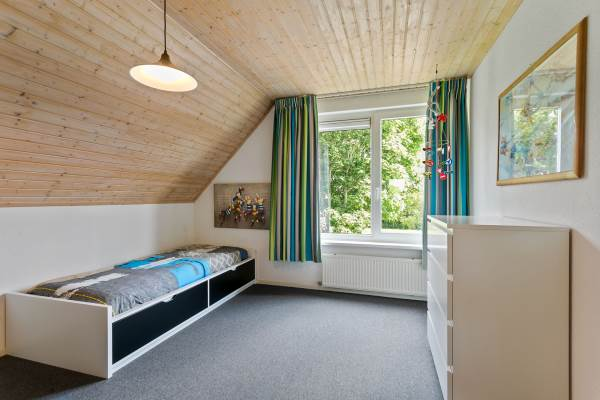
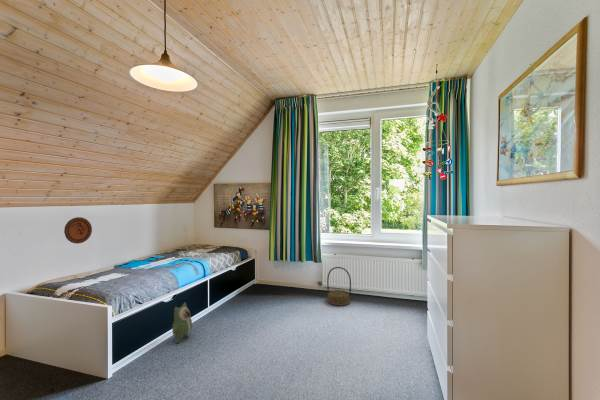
+ decorative plate (78, 230)
+ basket (338, 290)
+ plush toy (182, 322)
